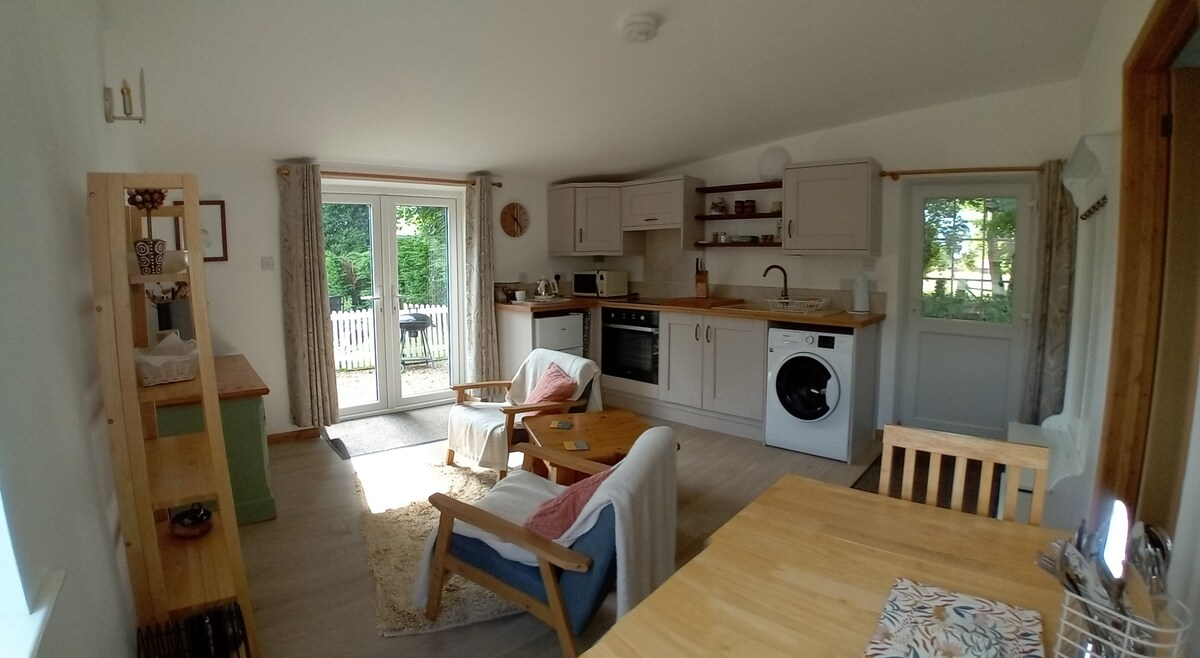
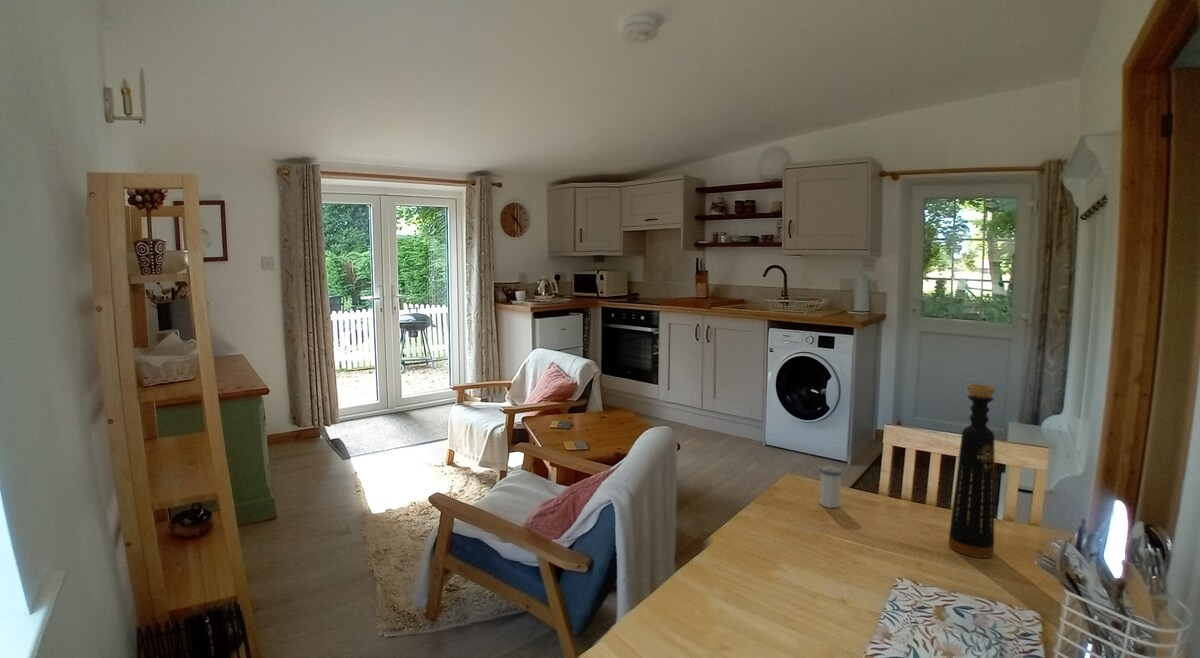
+ salt shaker (830, 486)
+ bottle (975, 468)
